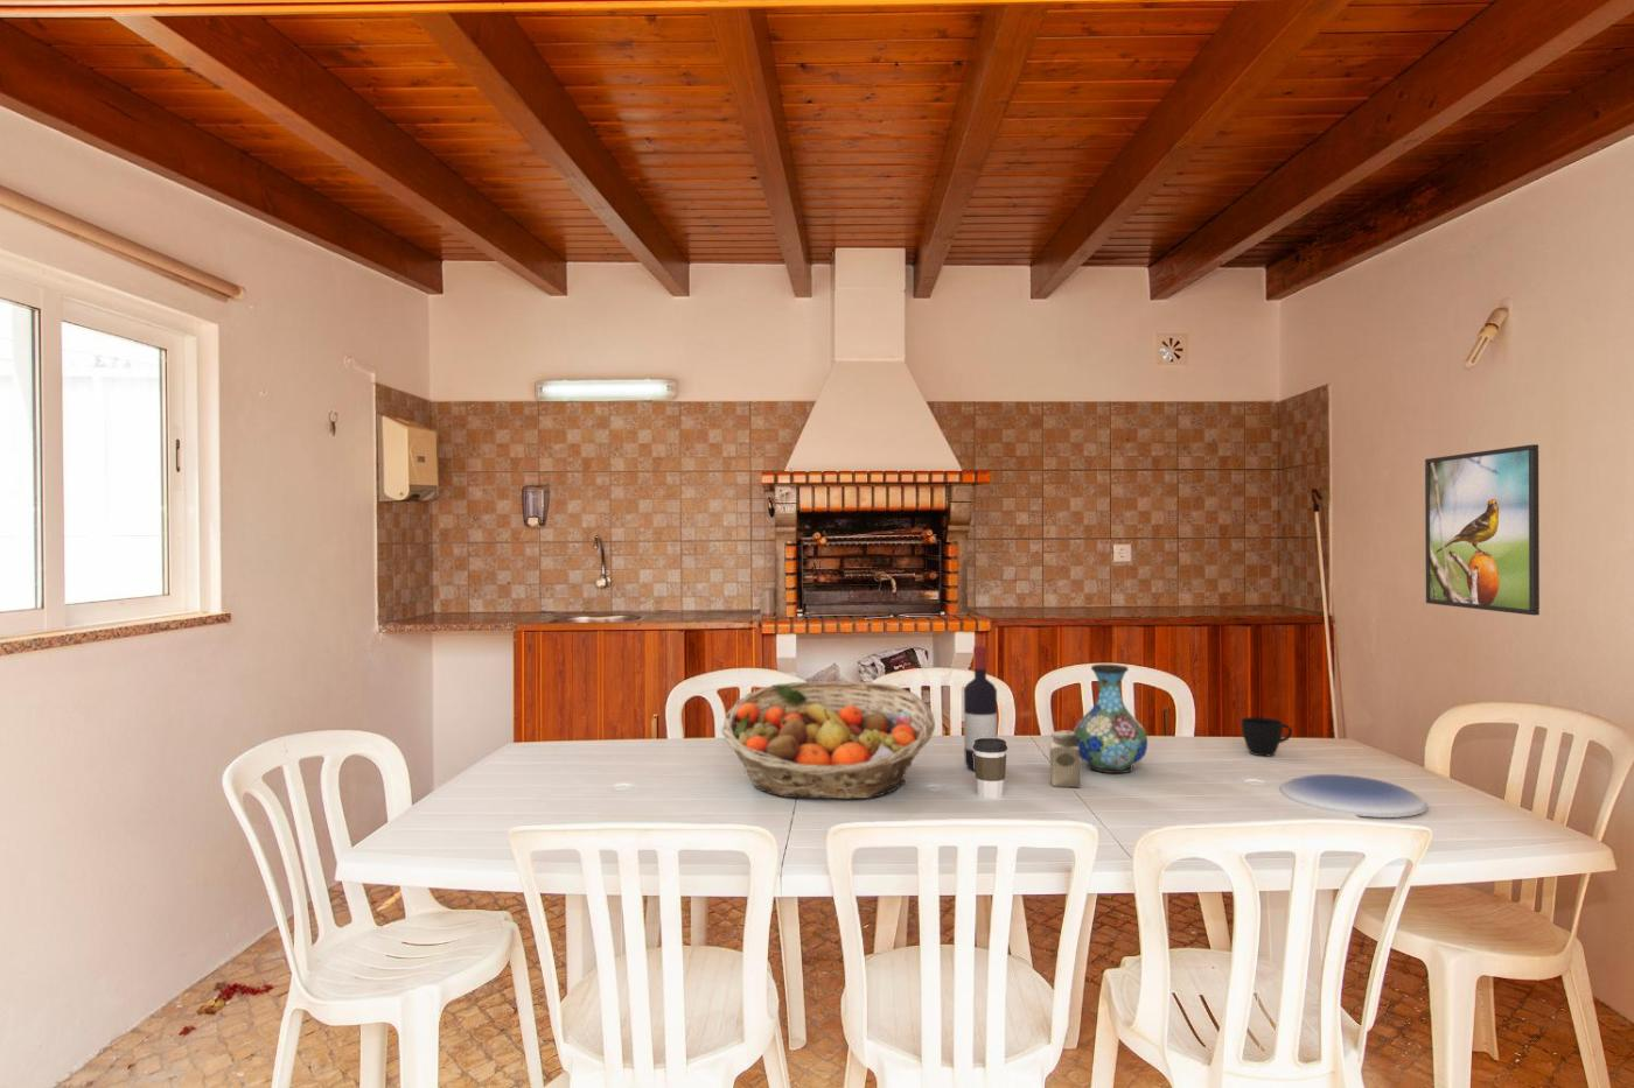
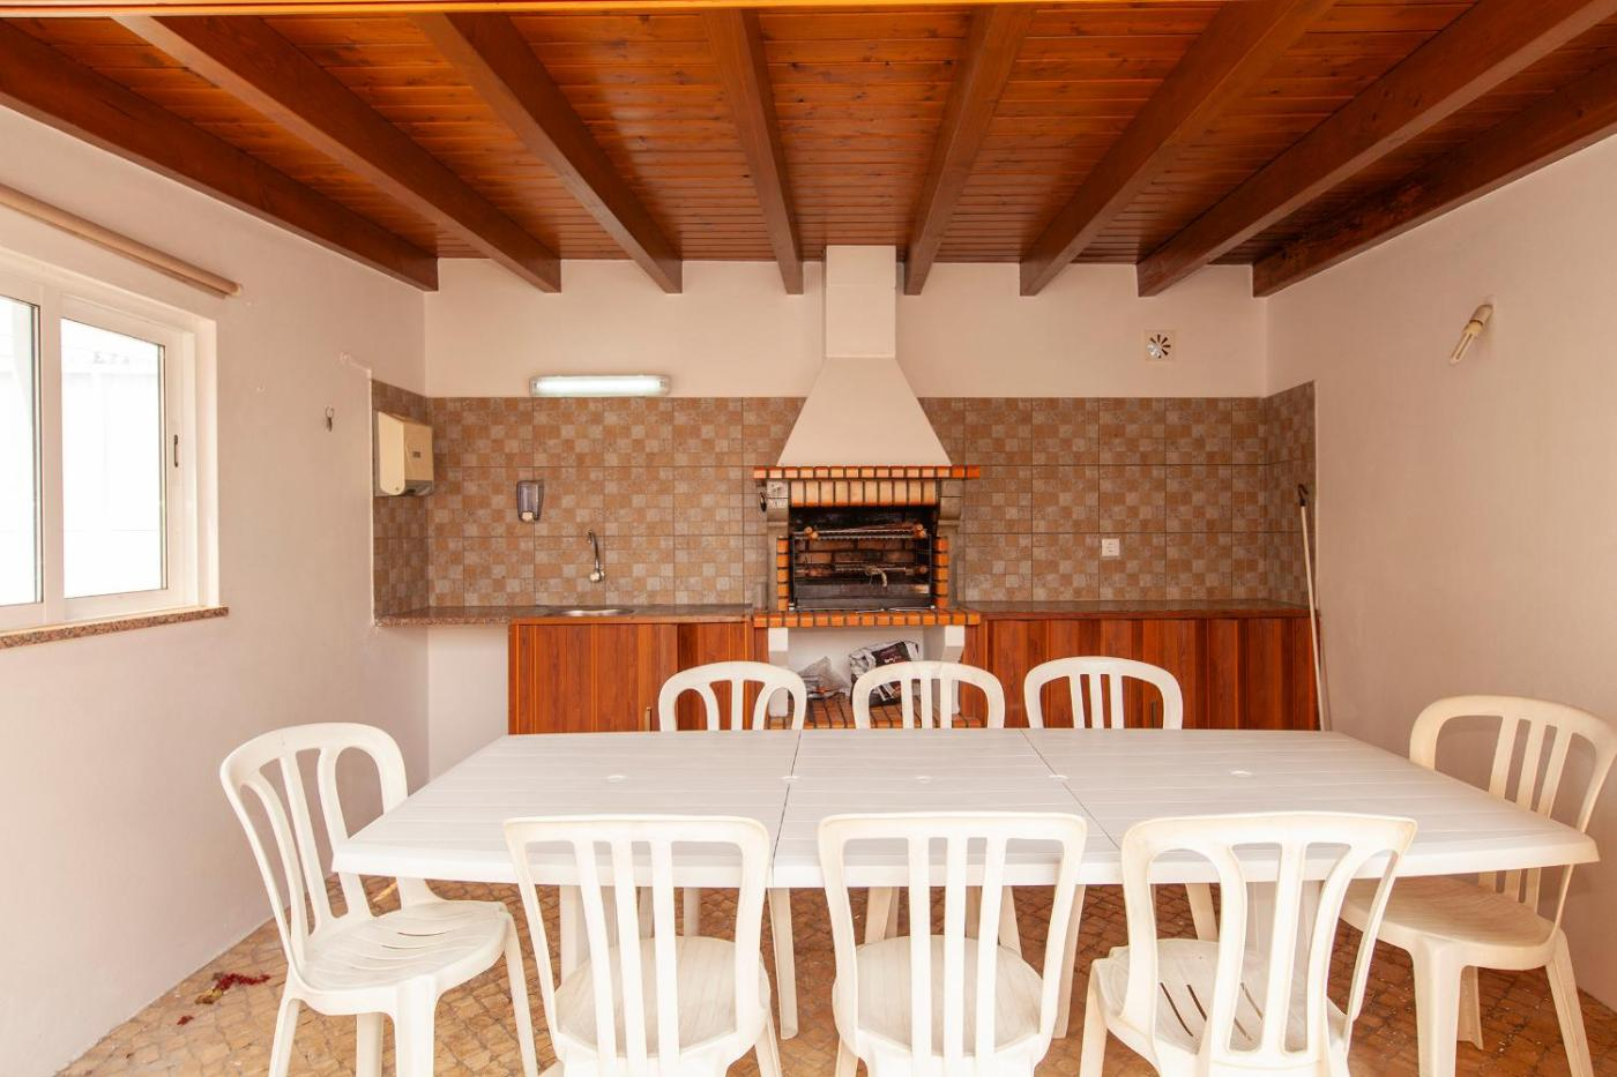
- fruit basket (827, 736)
- coffee cup (990, 767)
- wine bottle (980, 707)
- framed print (1476, 531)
- cup (1263, 737)
- vase (1109, 718)
- plate (1351, 789)
- salt shaker (1064, 756)
